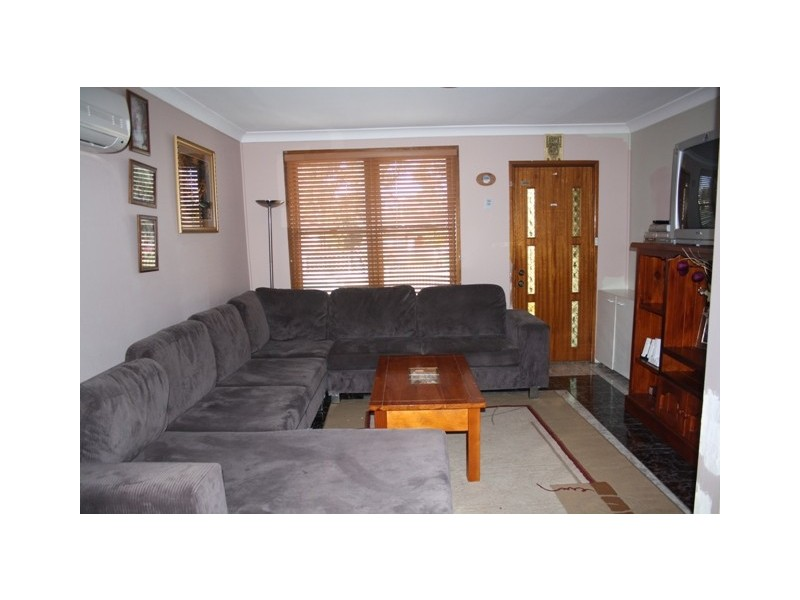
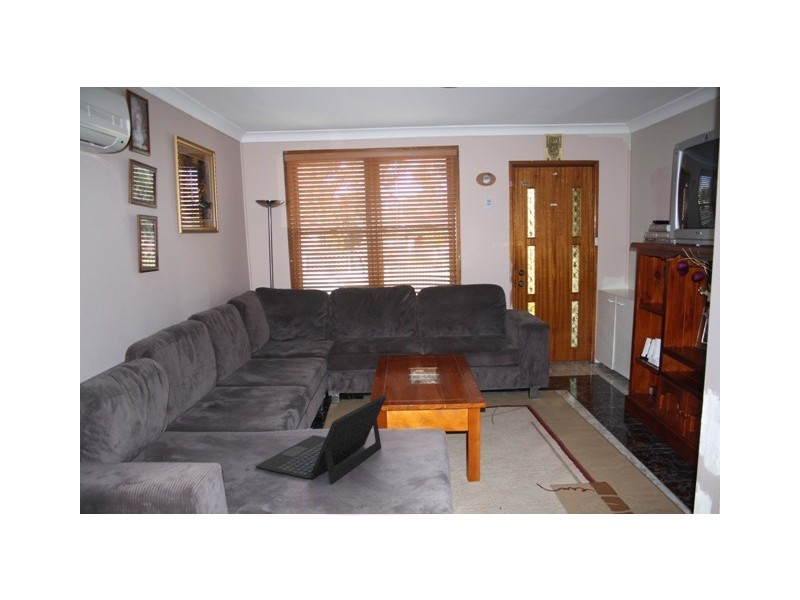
+ laptop (328, 432)
